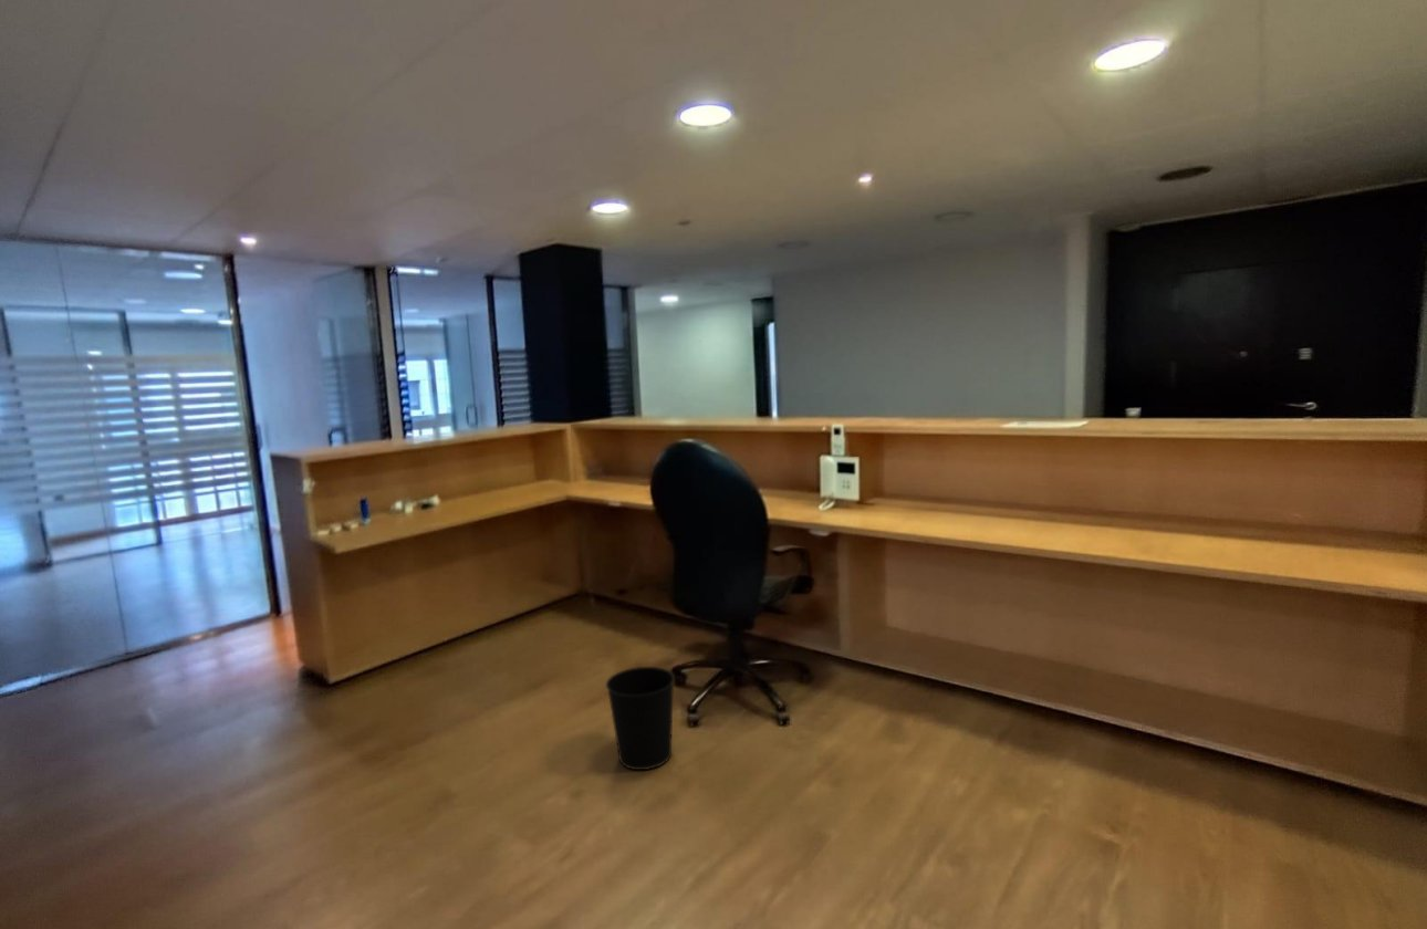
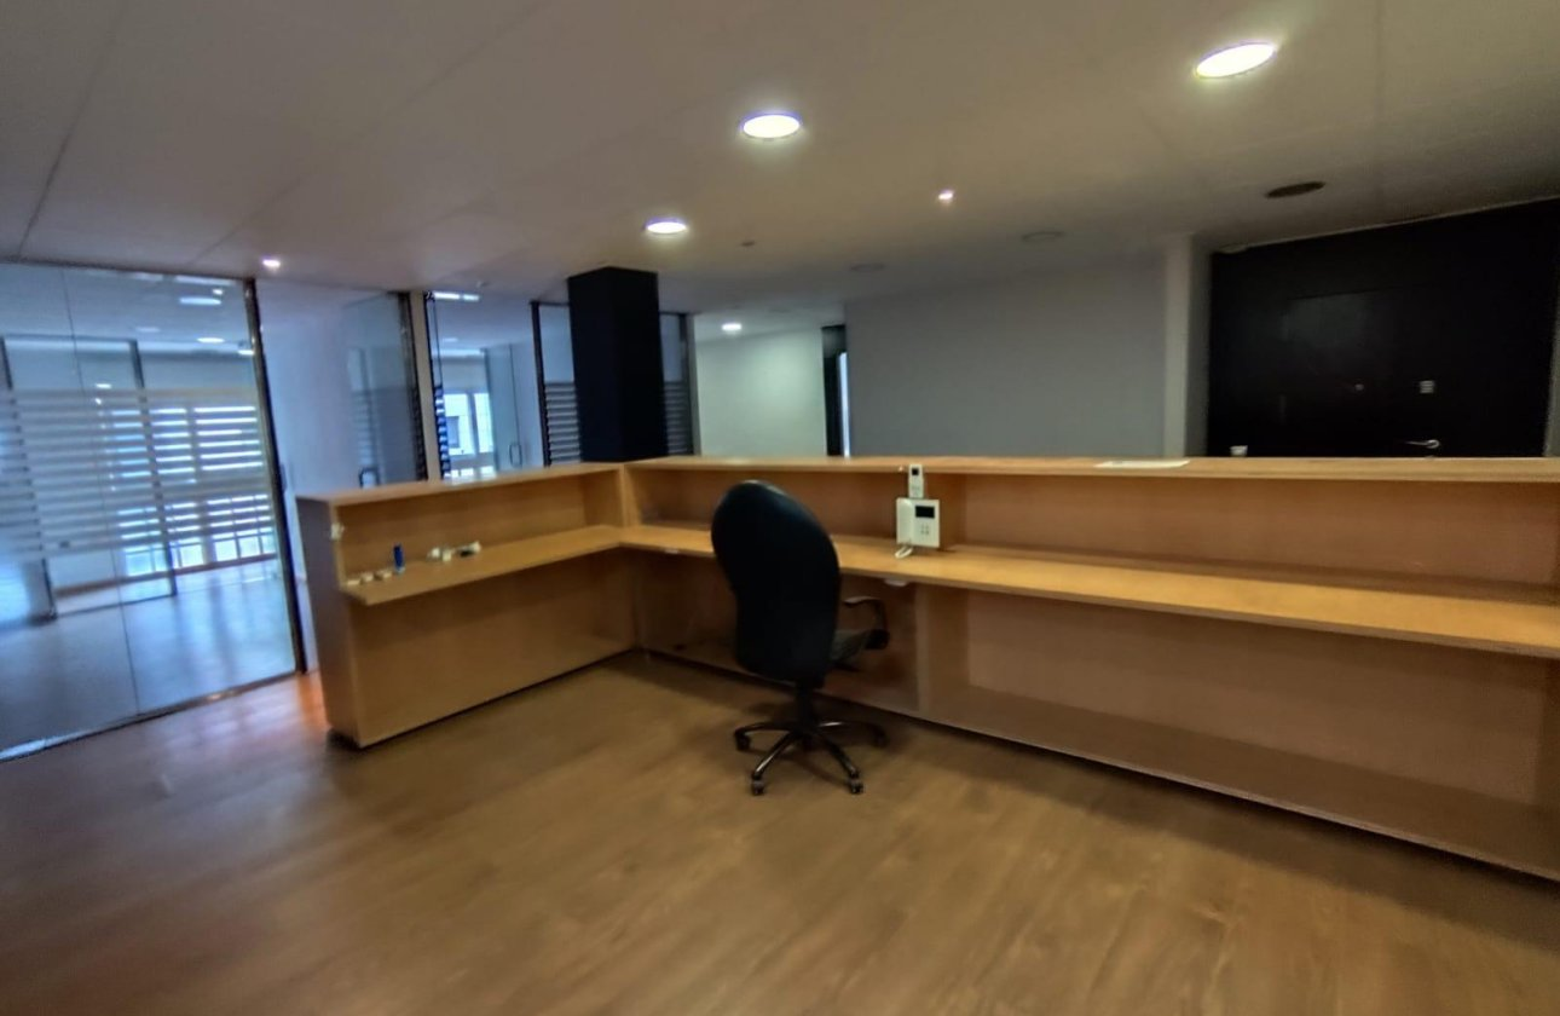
- wastebasket (643, 718)
